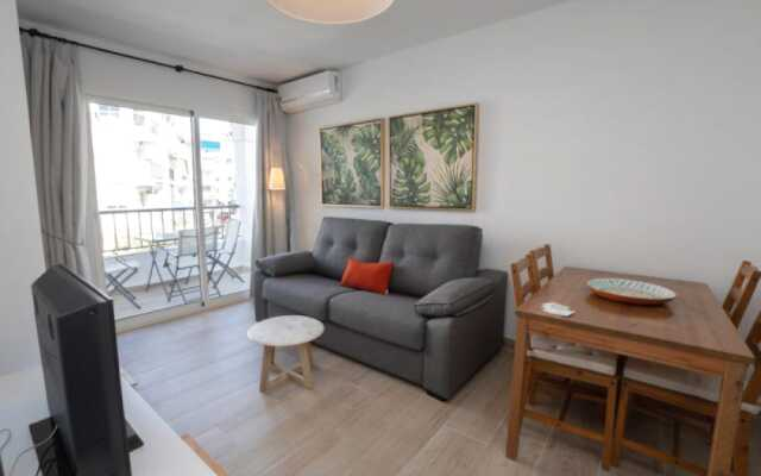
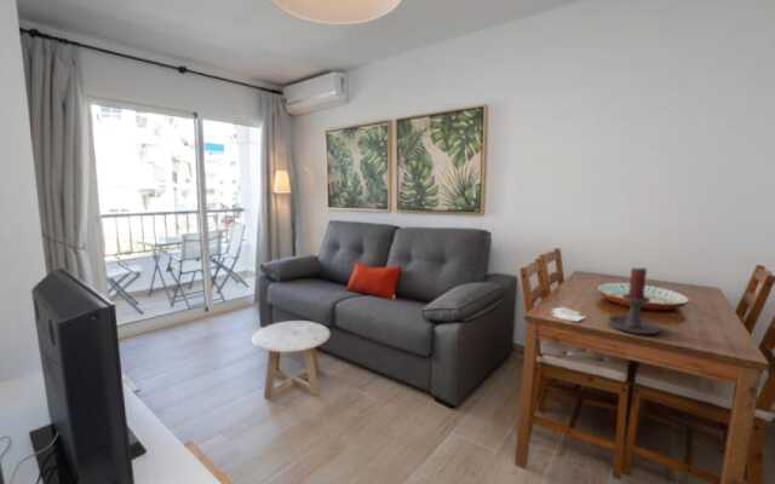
+ candle holder (635, 296)
